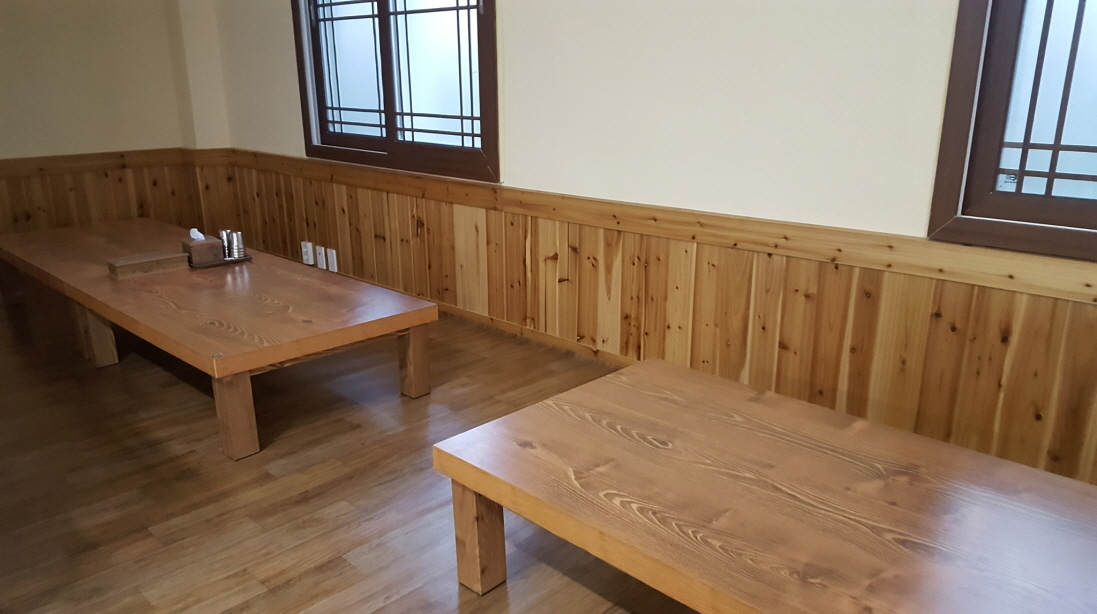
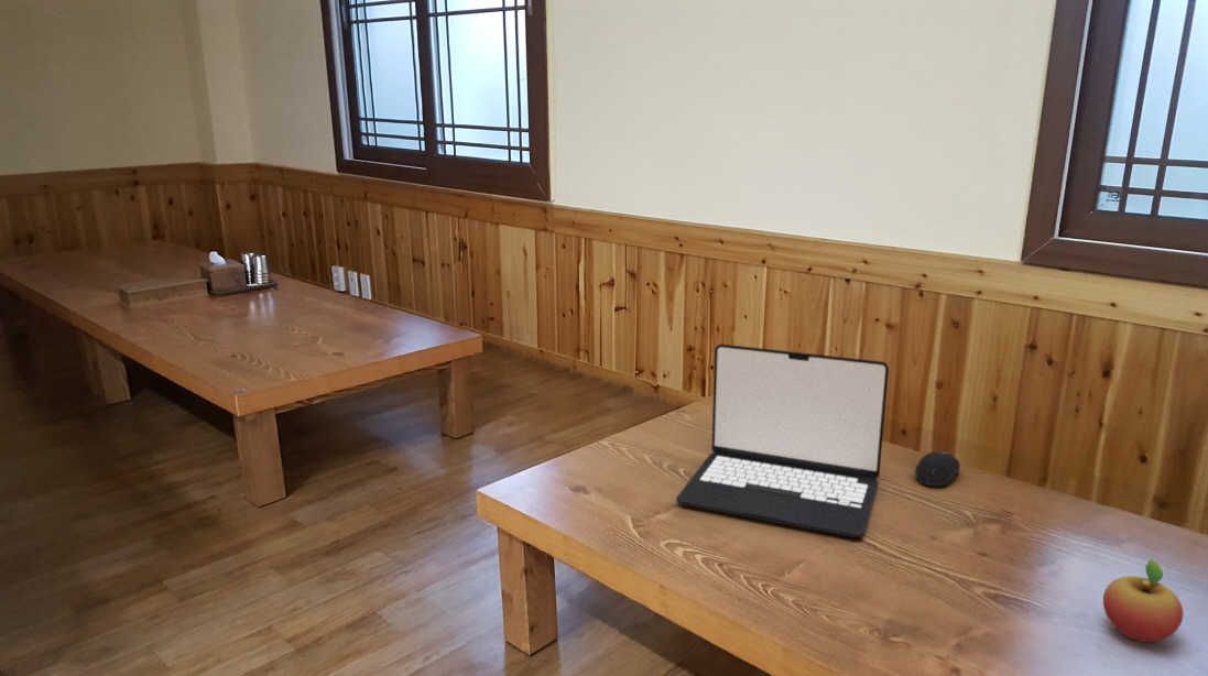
+ computer mouse (937, 467)
+ laptop (782, 433)
+ fruit (1142, 602)
